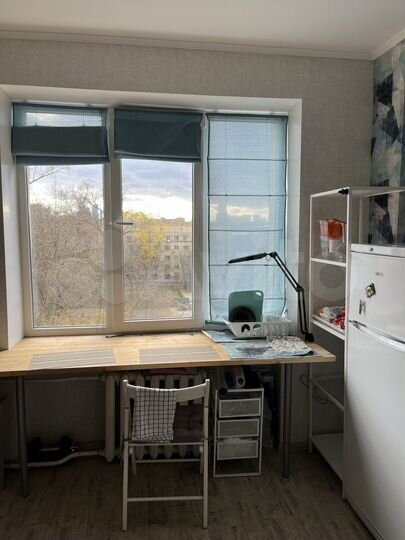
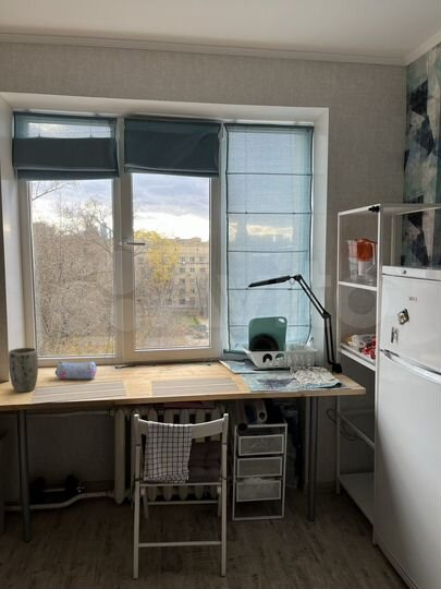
+ plant pot (23, 370)
+ pencil case (76, 370)
